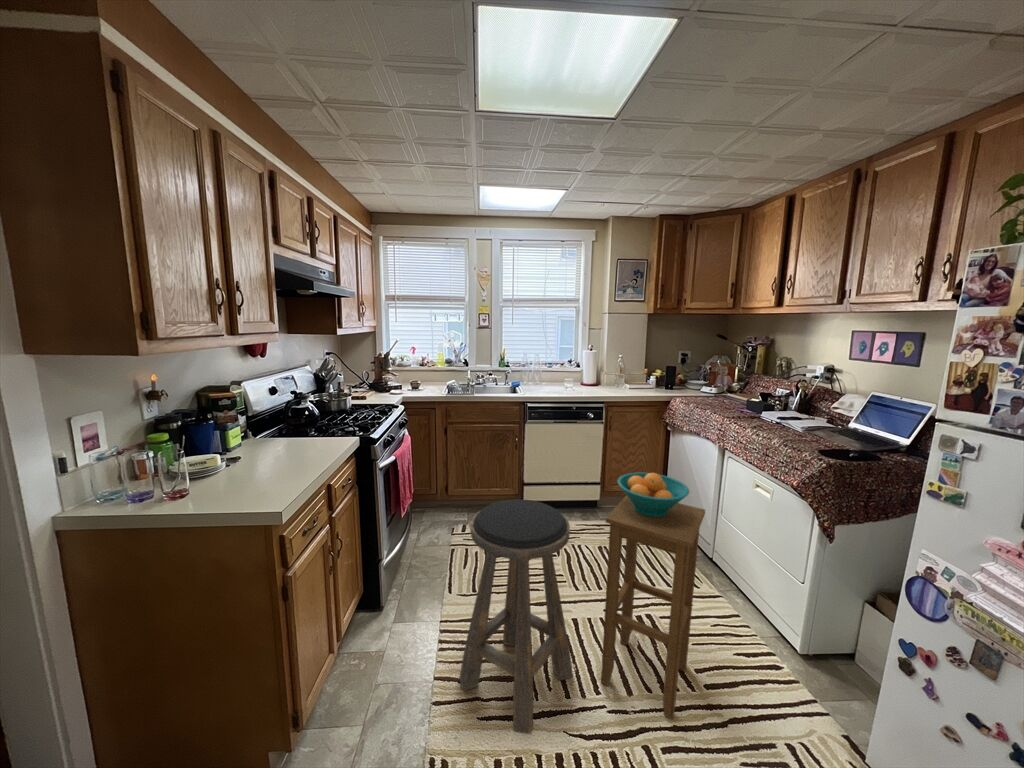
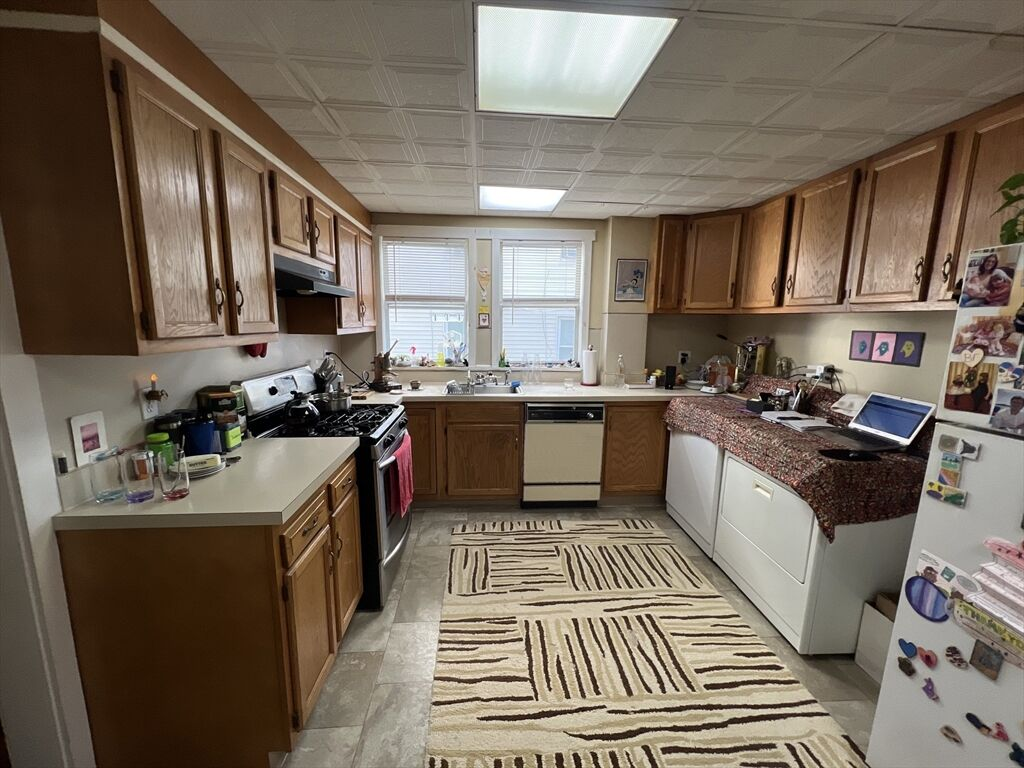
- stool (650, 594)
- stool (518, 600)
- fruit bowl (651, 491)
